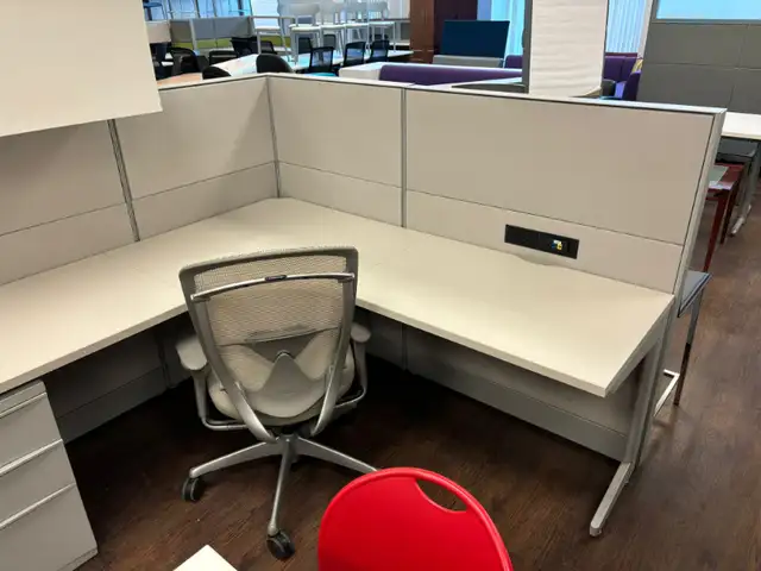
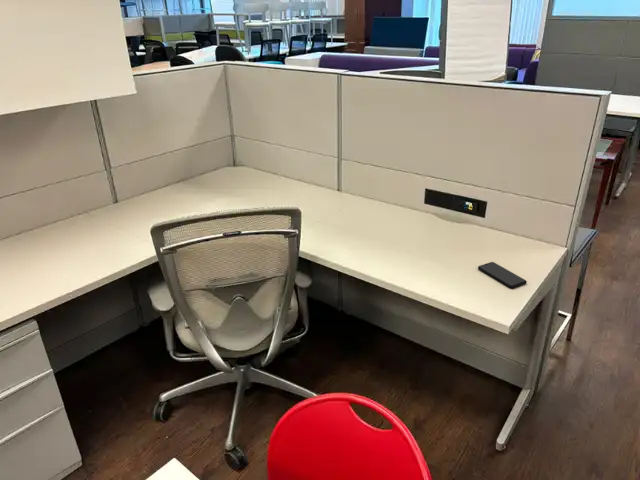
+ smartphone (501, 274)
